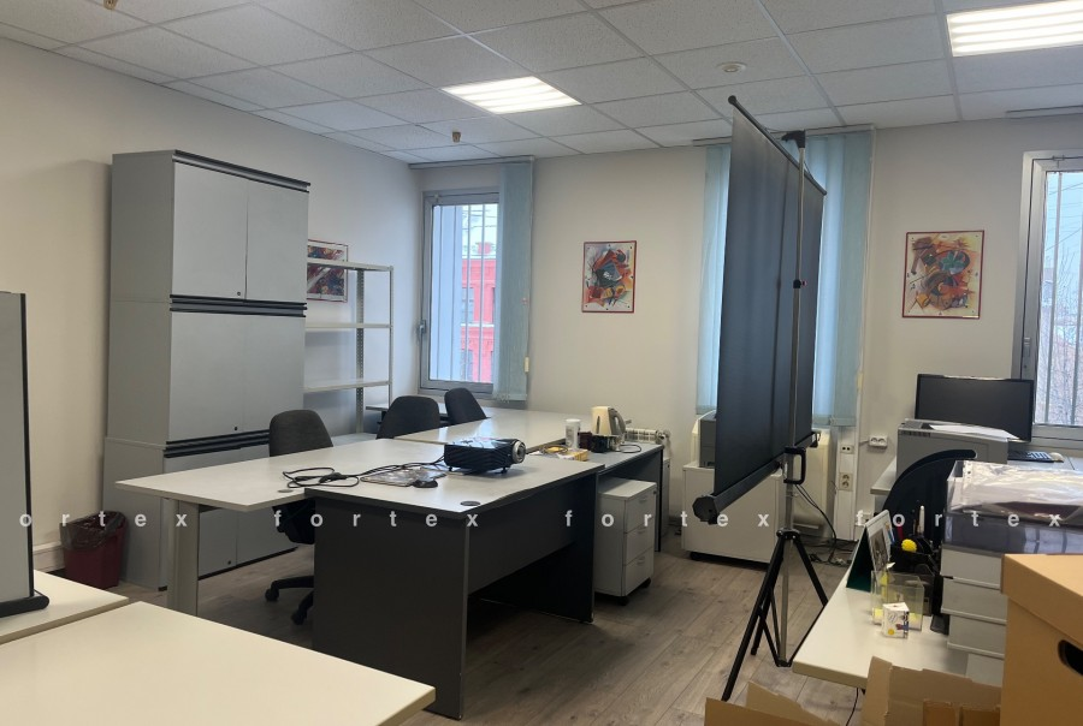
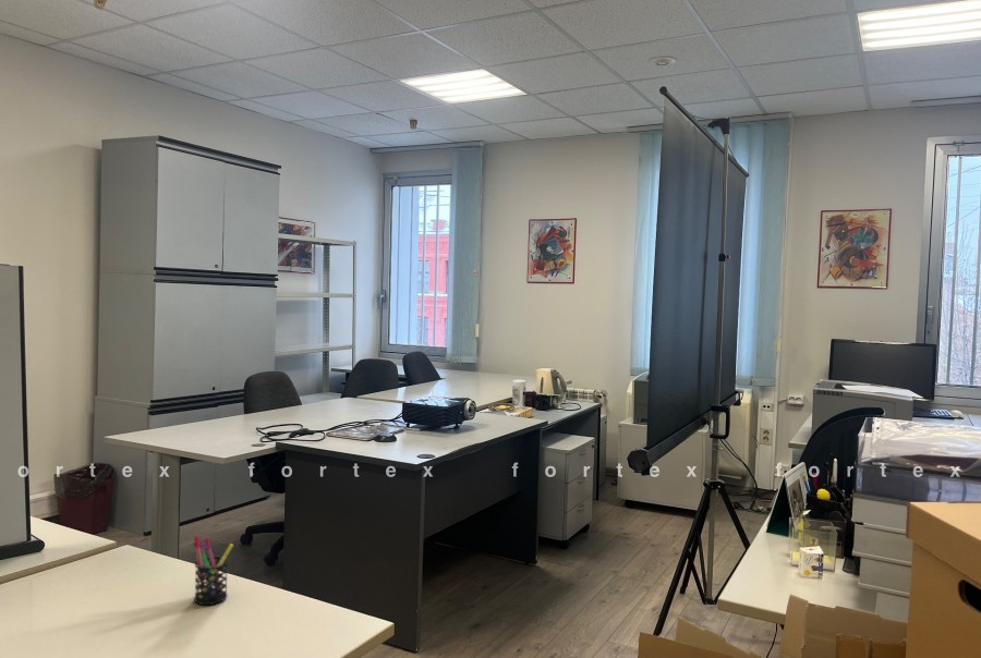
+ pen holder (208, 568)
